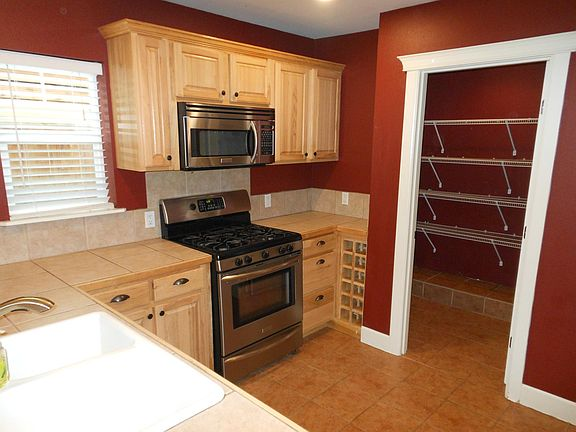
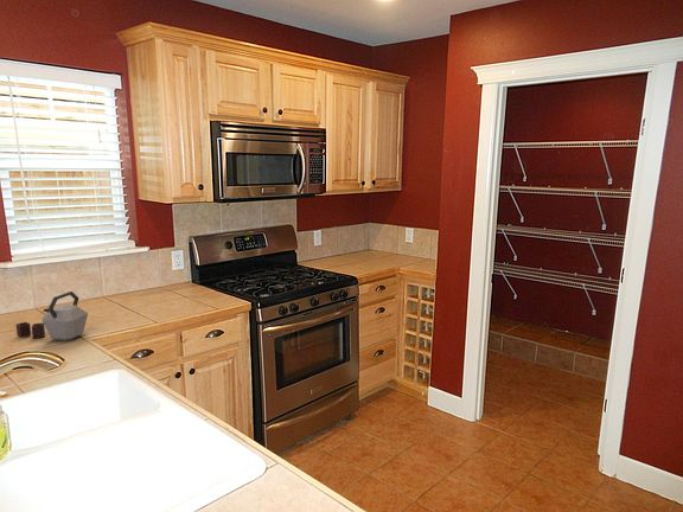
+ kettle (47, 315)
